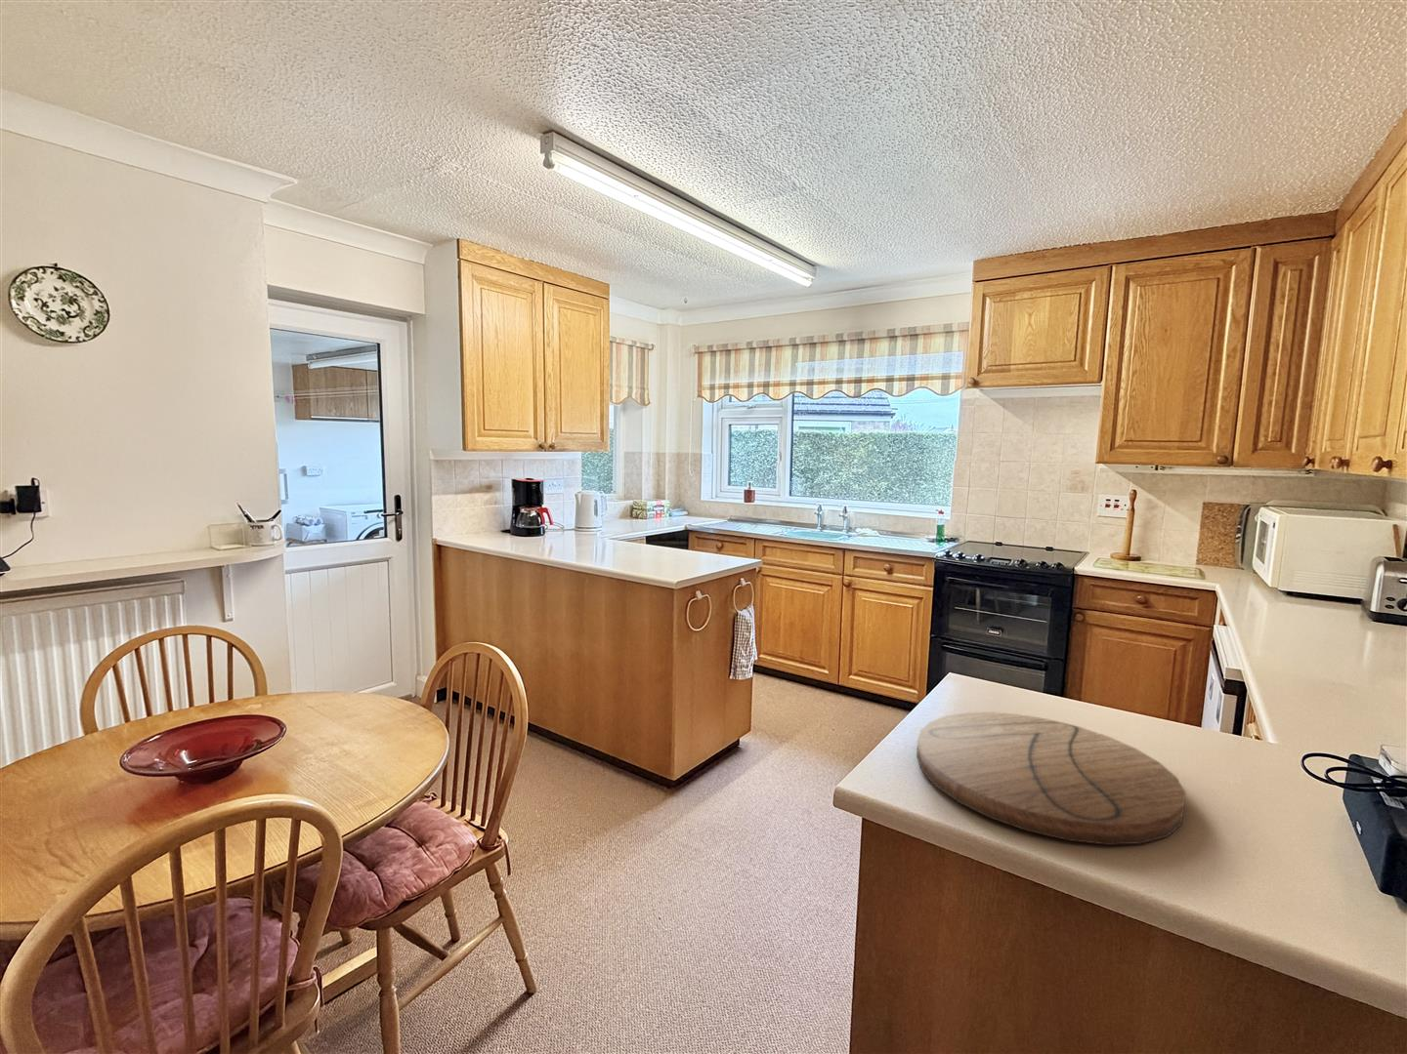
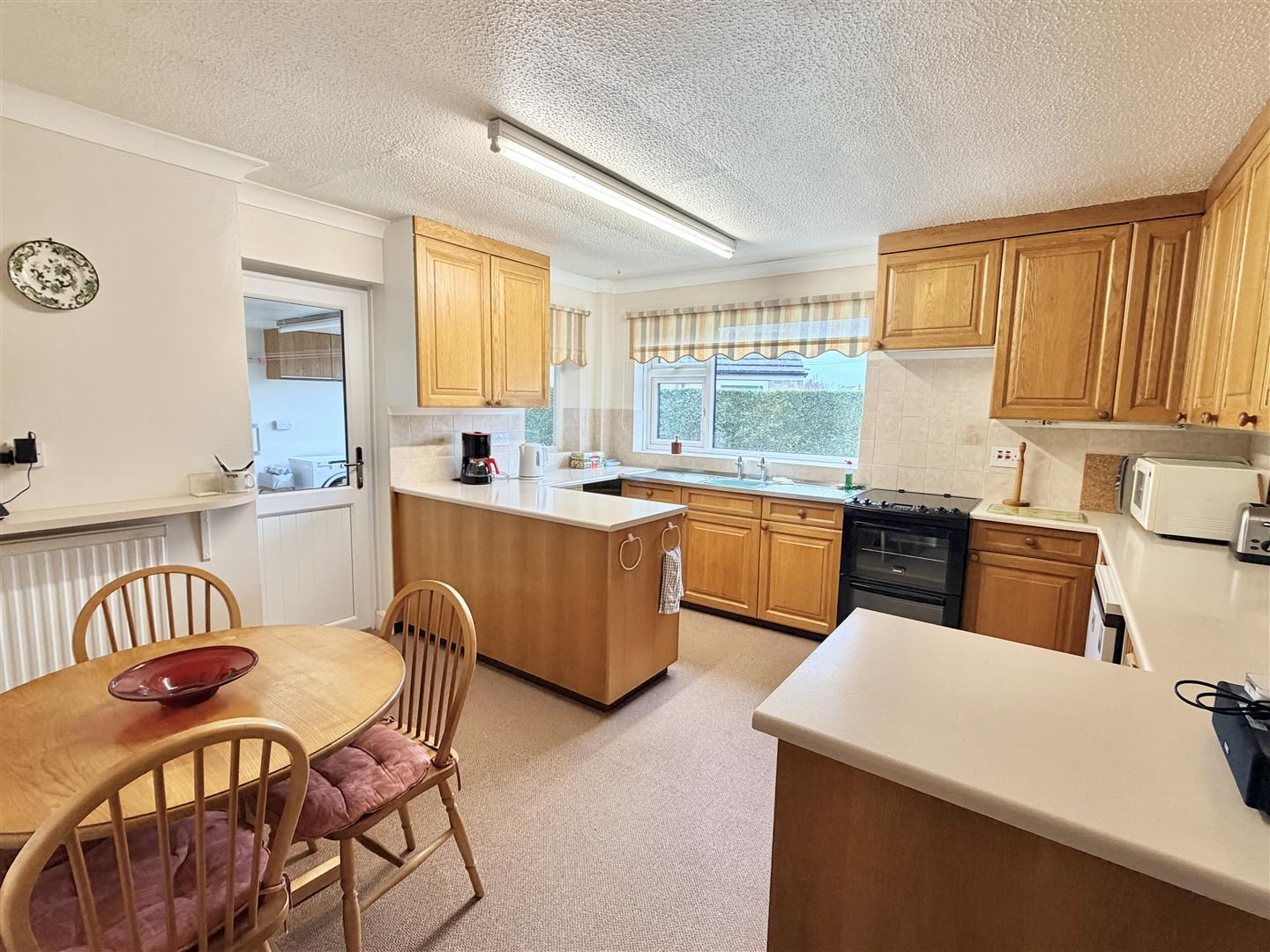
- cutting board (1039, 766)
